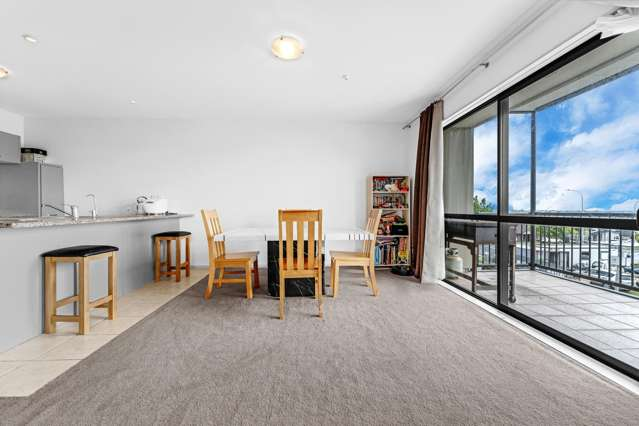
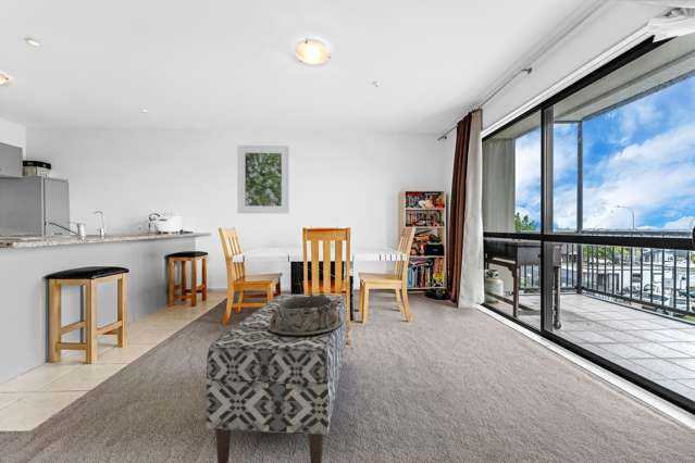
+ bench (296, 355)
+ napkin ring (307, 312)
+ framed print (263, 179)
